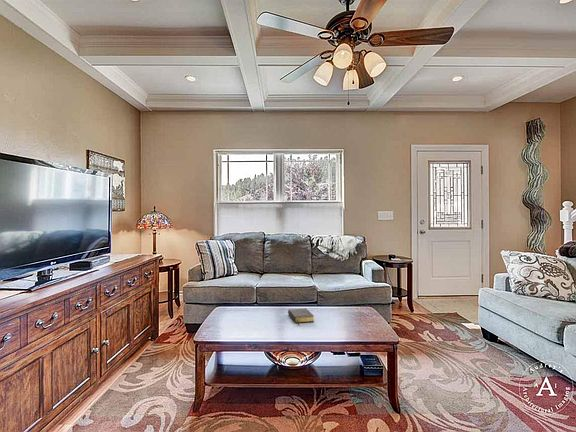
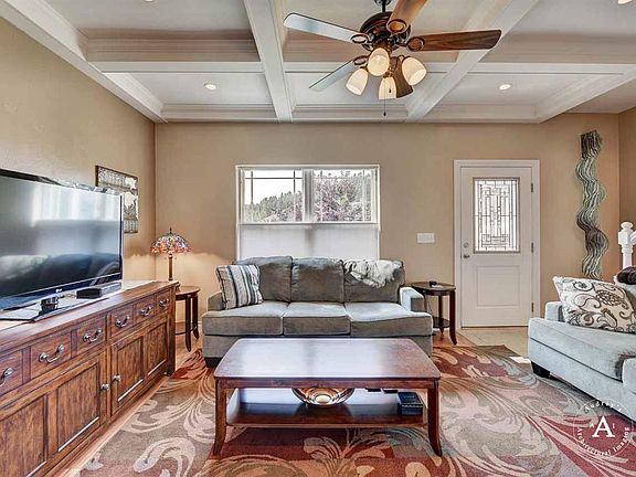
- bible (301, 316)
